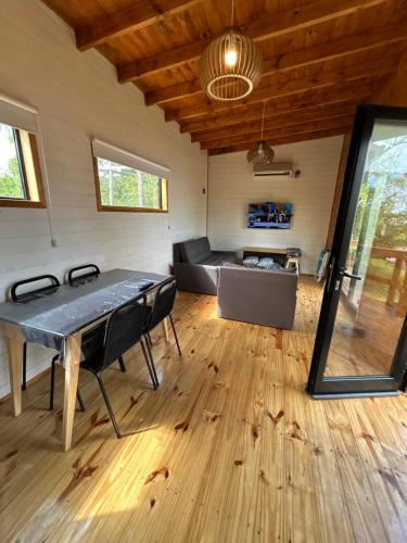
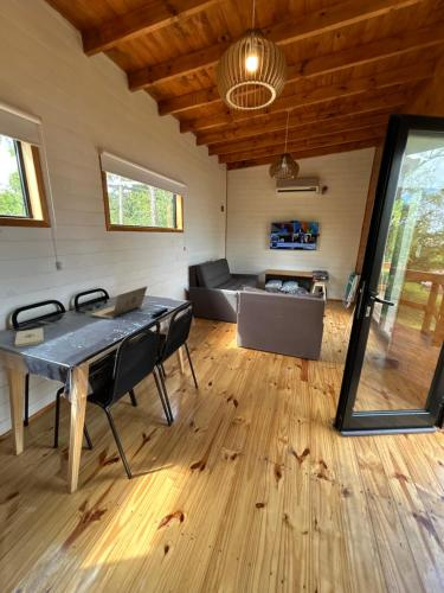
+ notepad (30, 337)
+ laptop (120, 300)
